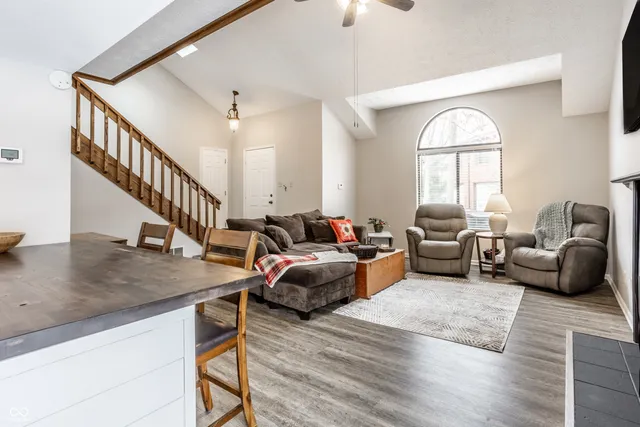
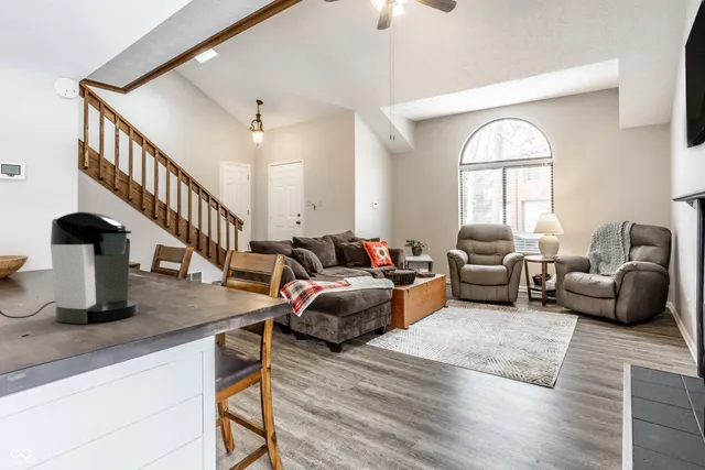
+ coffee maker (77, 265)
